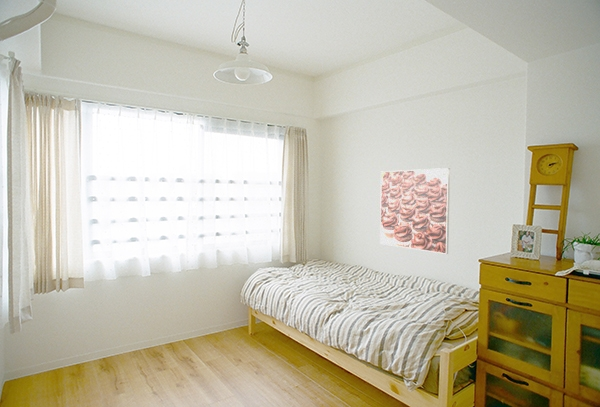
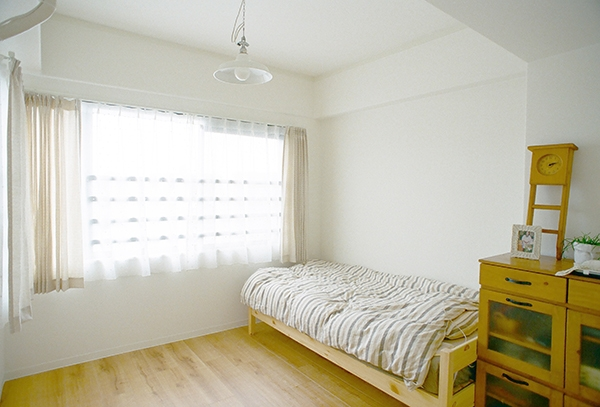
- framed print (411, 209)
